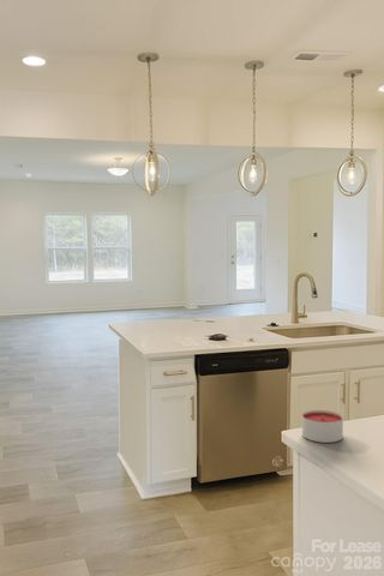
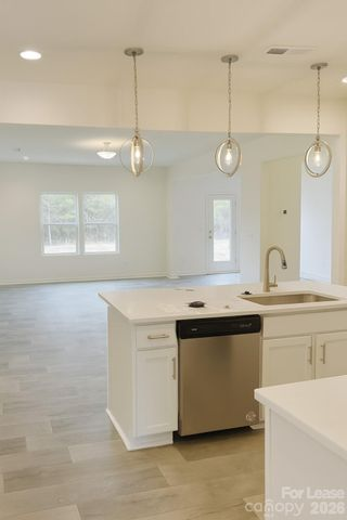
- candle (322, 425)
